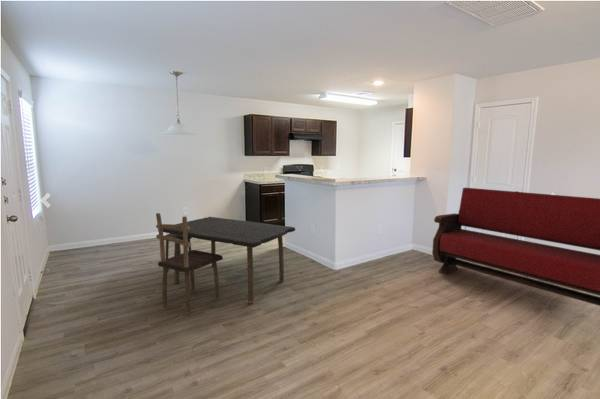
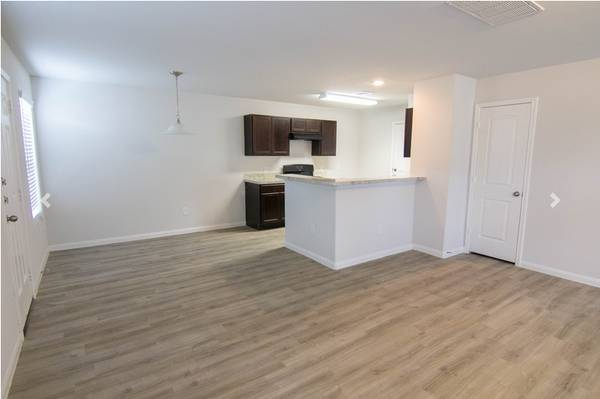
- dining table (202, 251)
- bench (526, 245)
